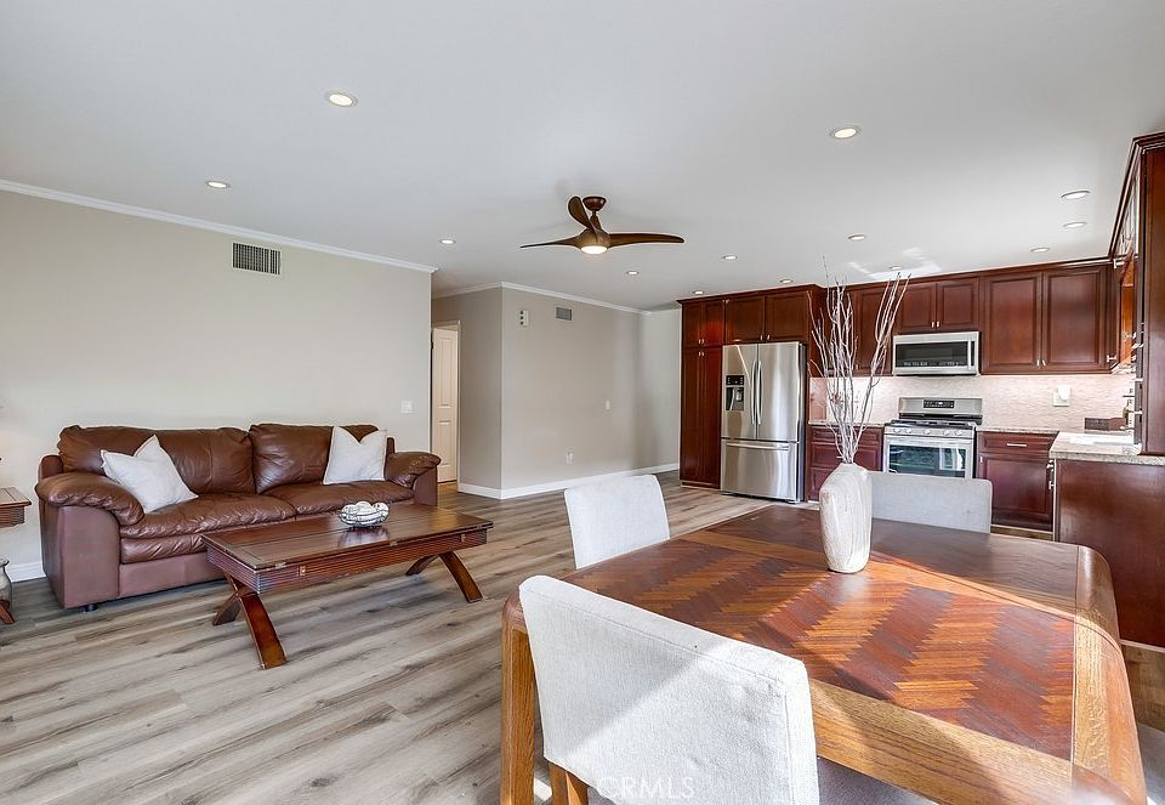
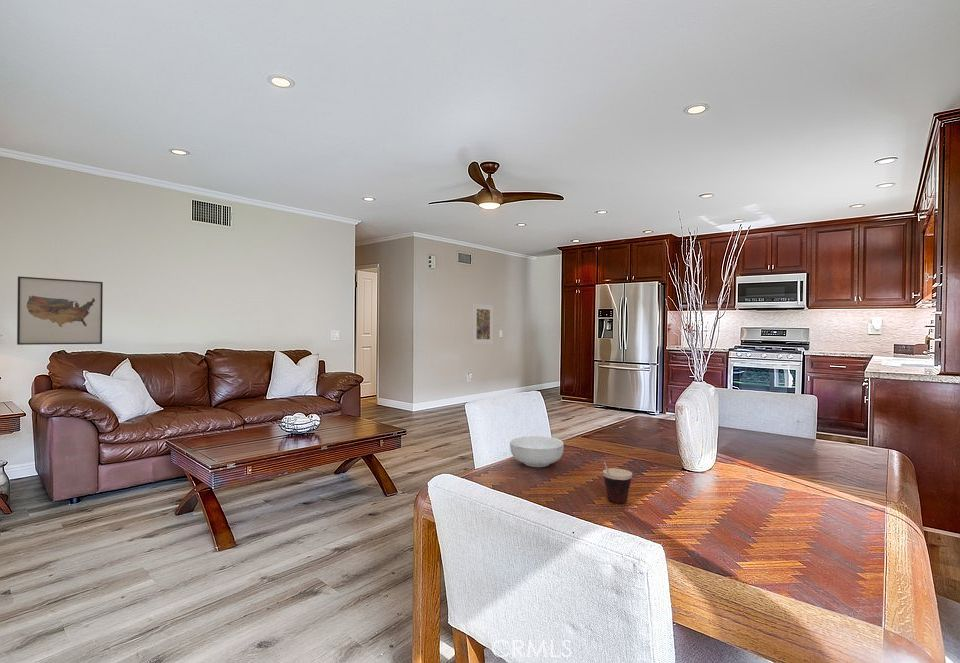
+ cereal bowl (536, 452)
+ wall art (61, 311)
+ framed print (483, 324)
+ cup (609, 478)
